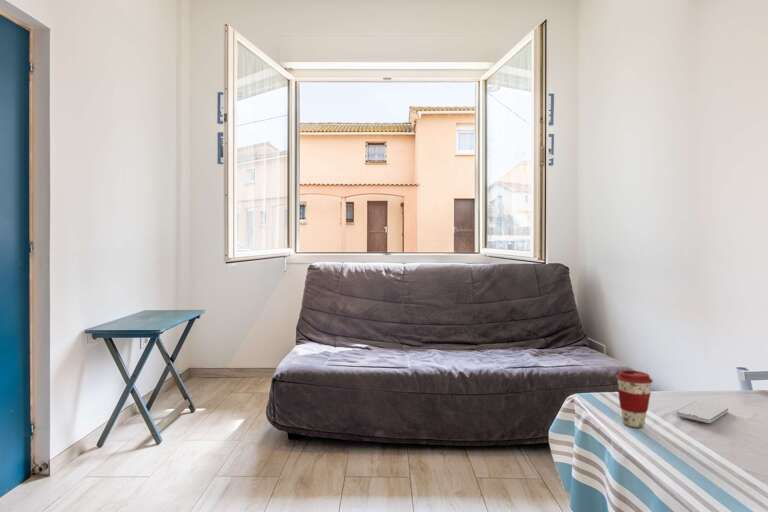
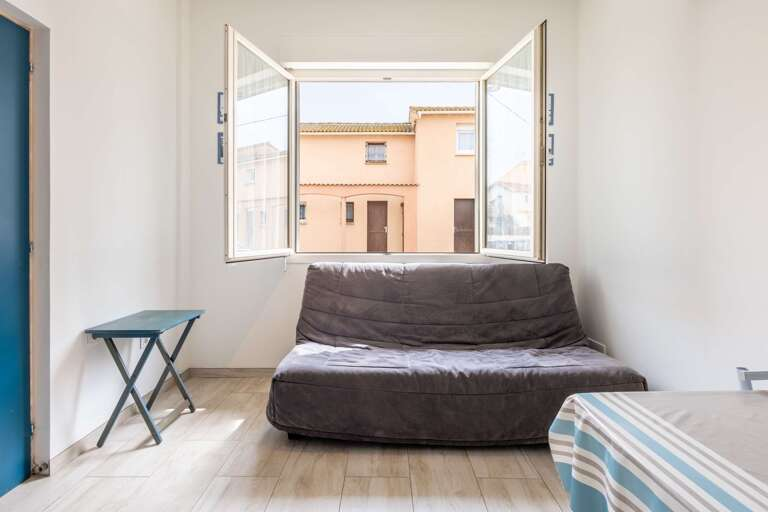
- coffee cup (633, 398)
- smartphone (702, 411)
